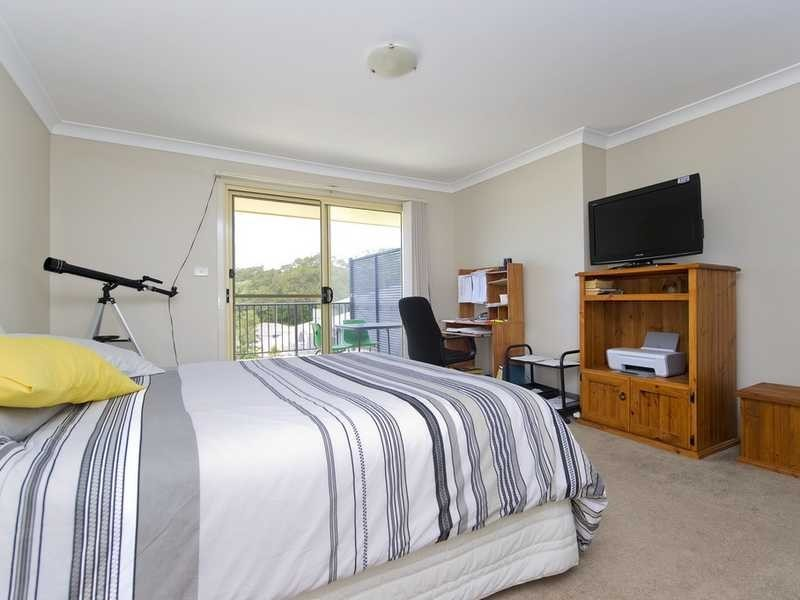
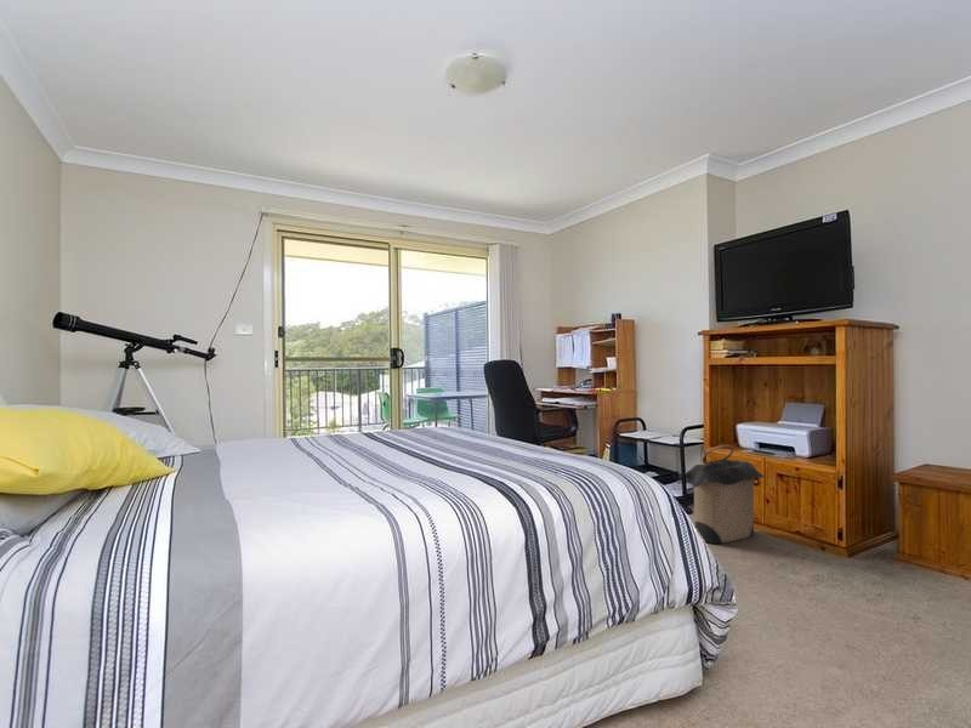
+ laundry hamper (722, 488)
